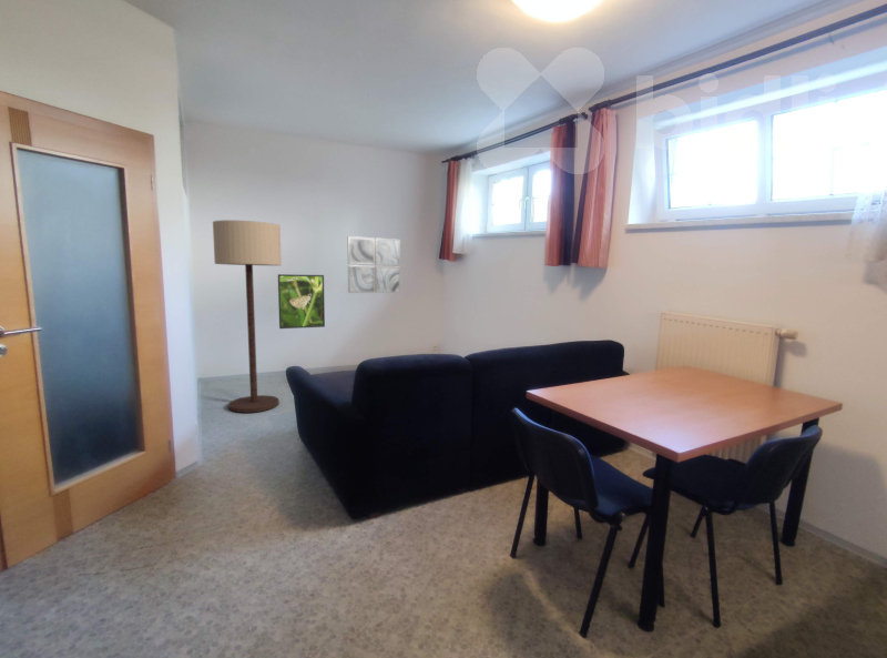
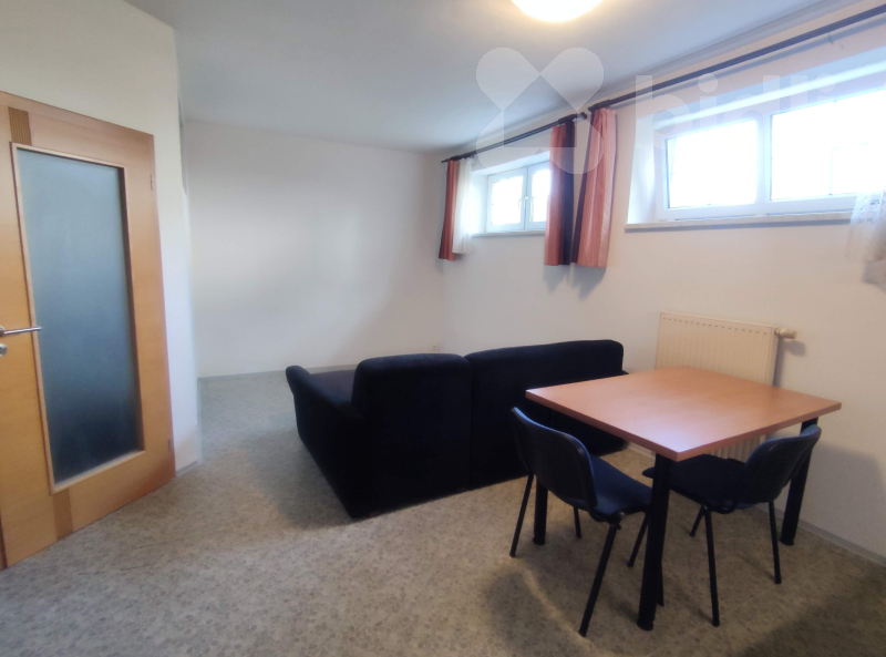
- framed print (302, 301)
- wall art (374, 264)
- floor lamp (251, 316)
